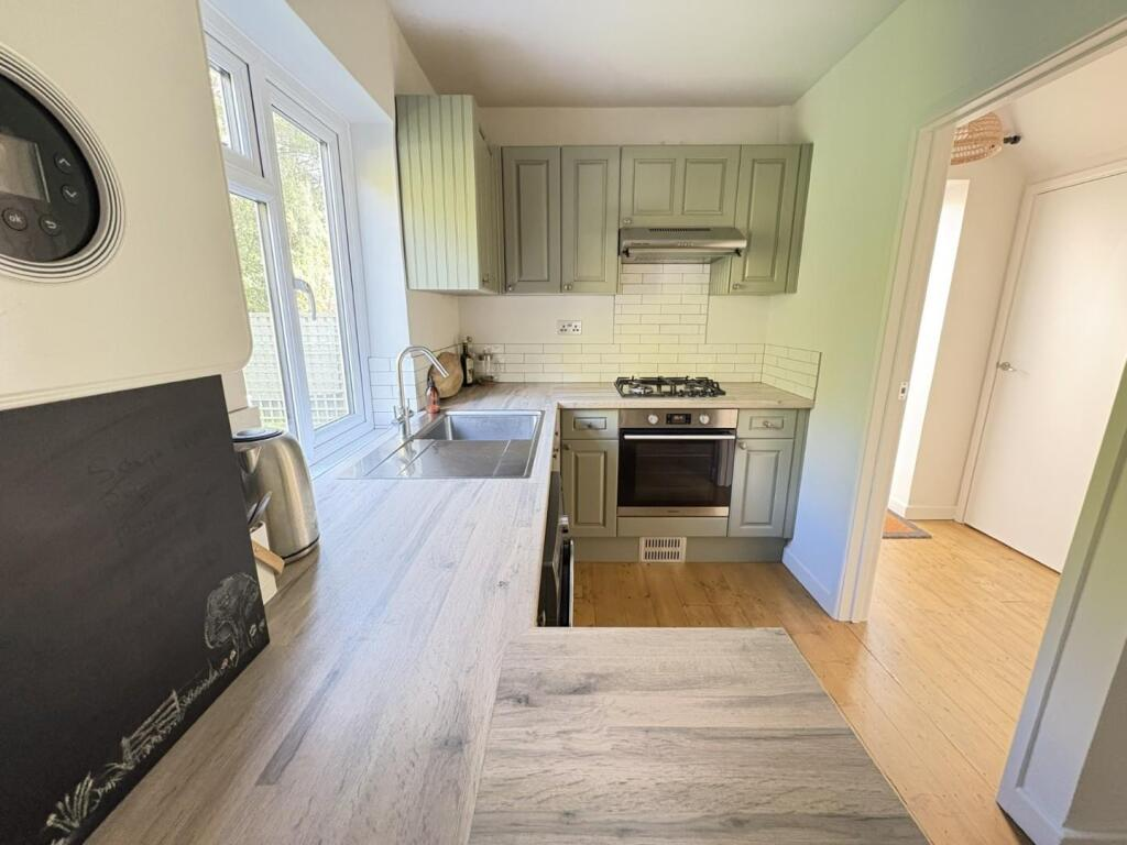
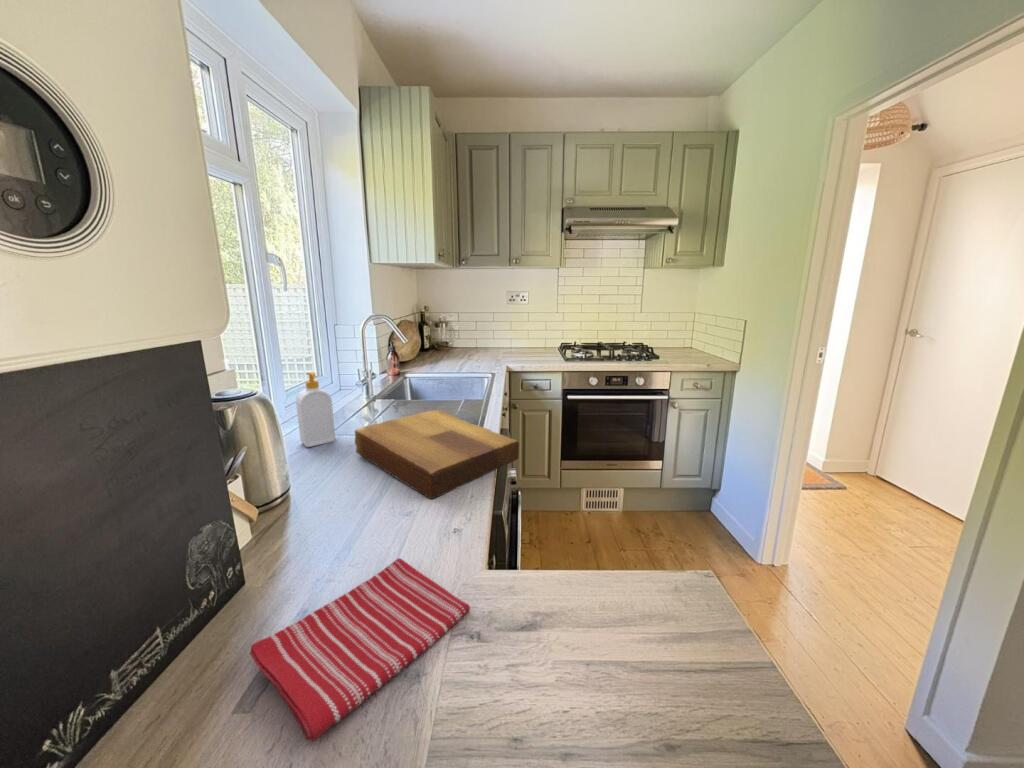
+ cutting board (435, 444)
+ dish towel (366, 628)
+ soap bottle (315, 407)
